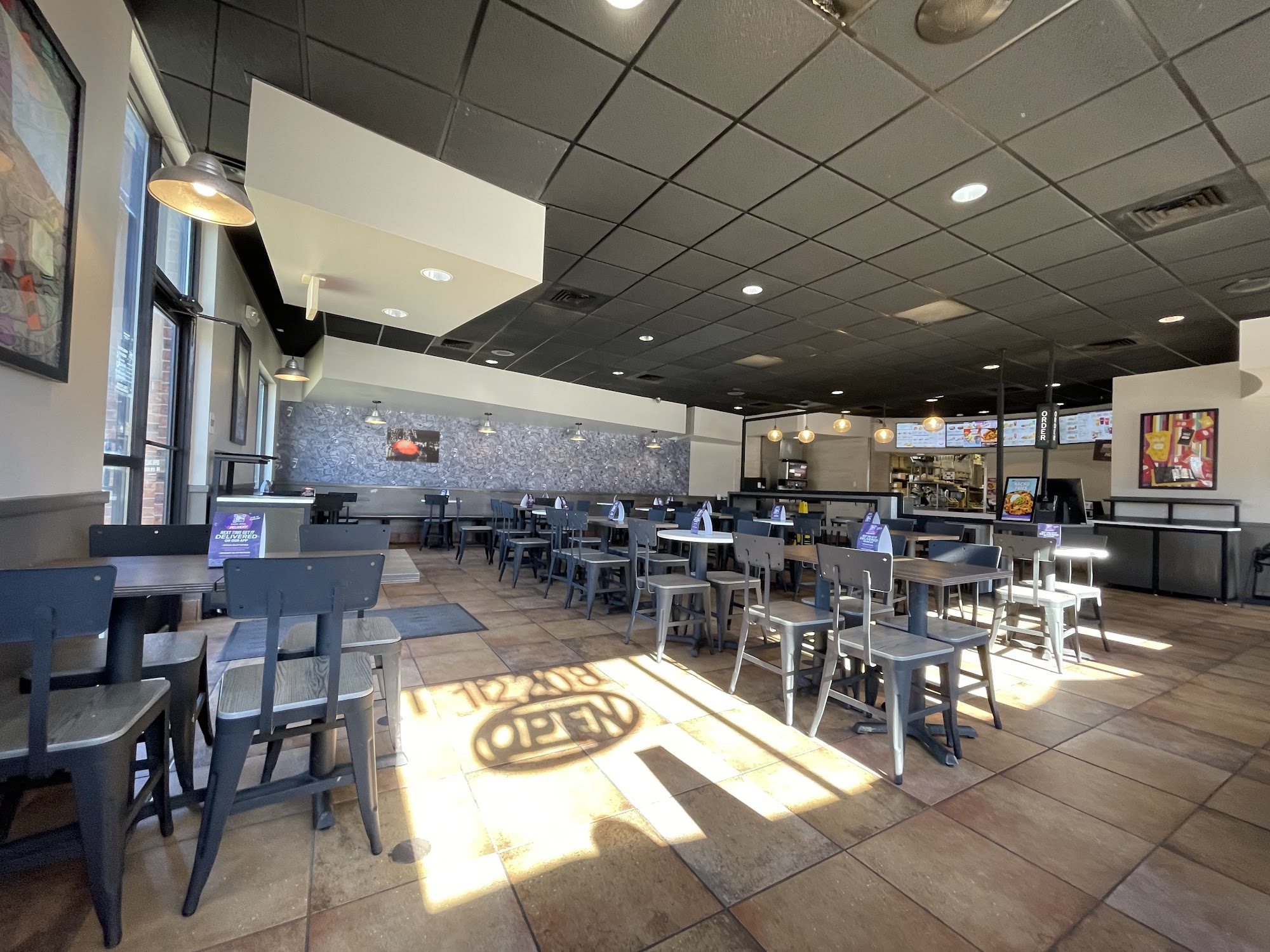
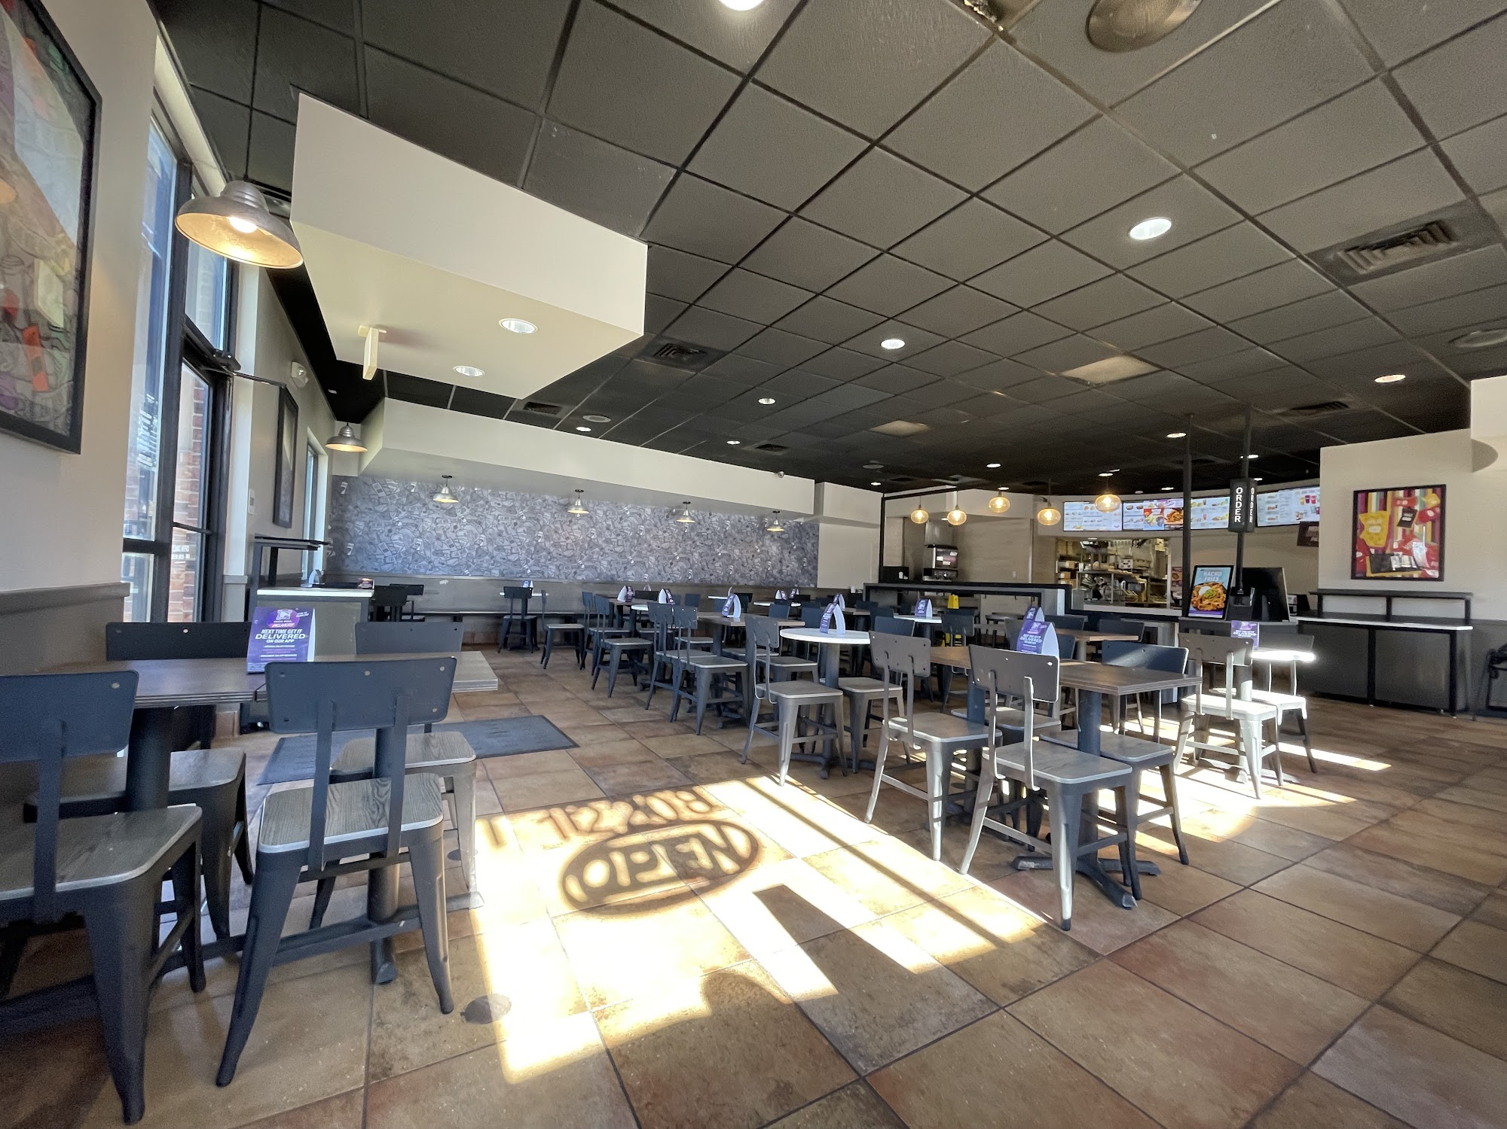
- wall art (413, 446)
